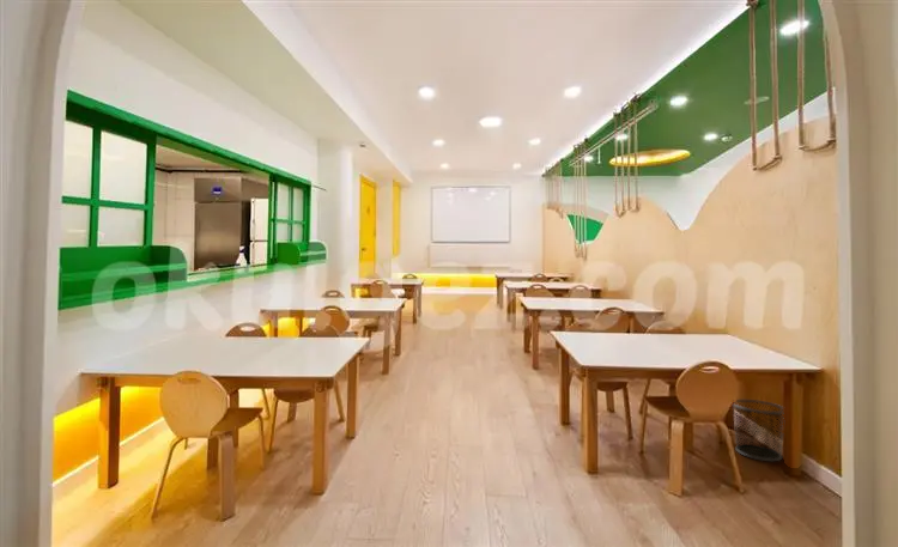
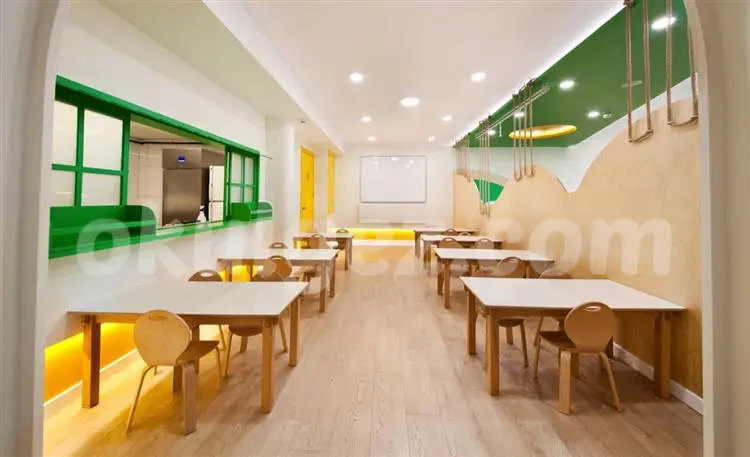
- waste bin (758, 430)
